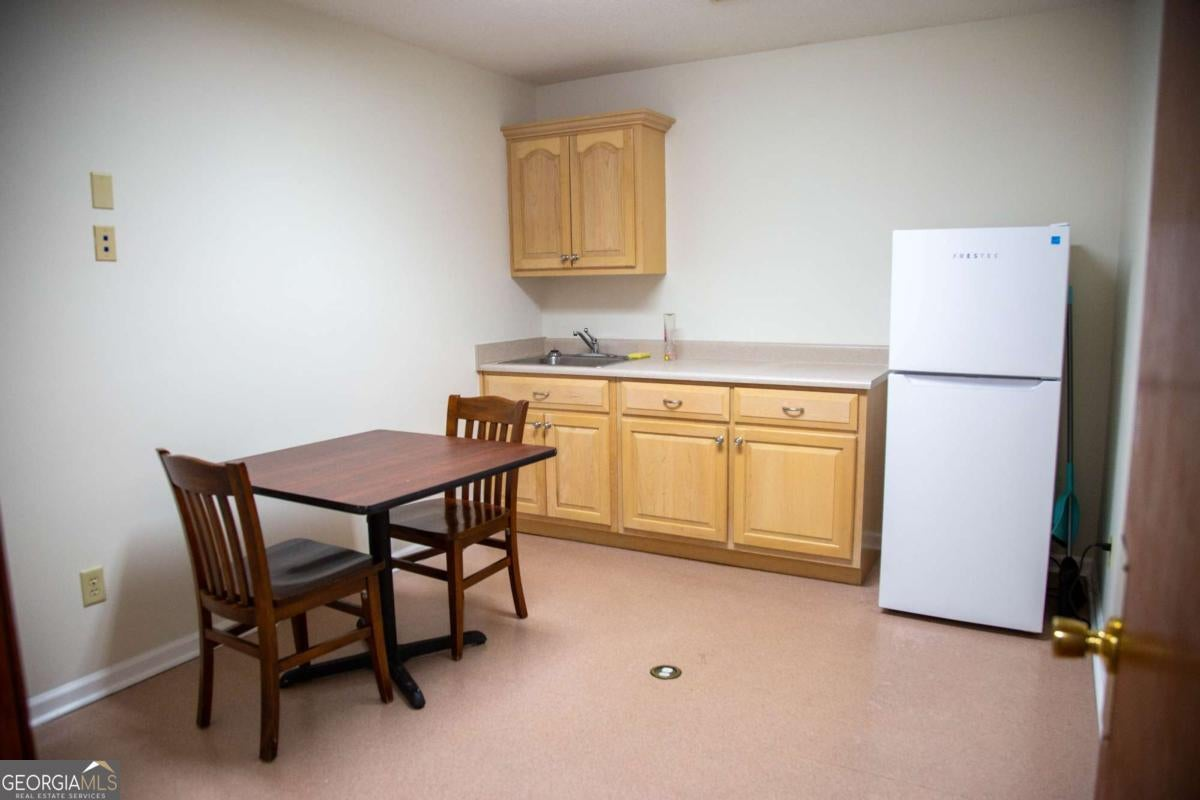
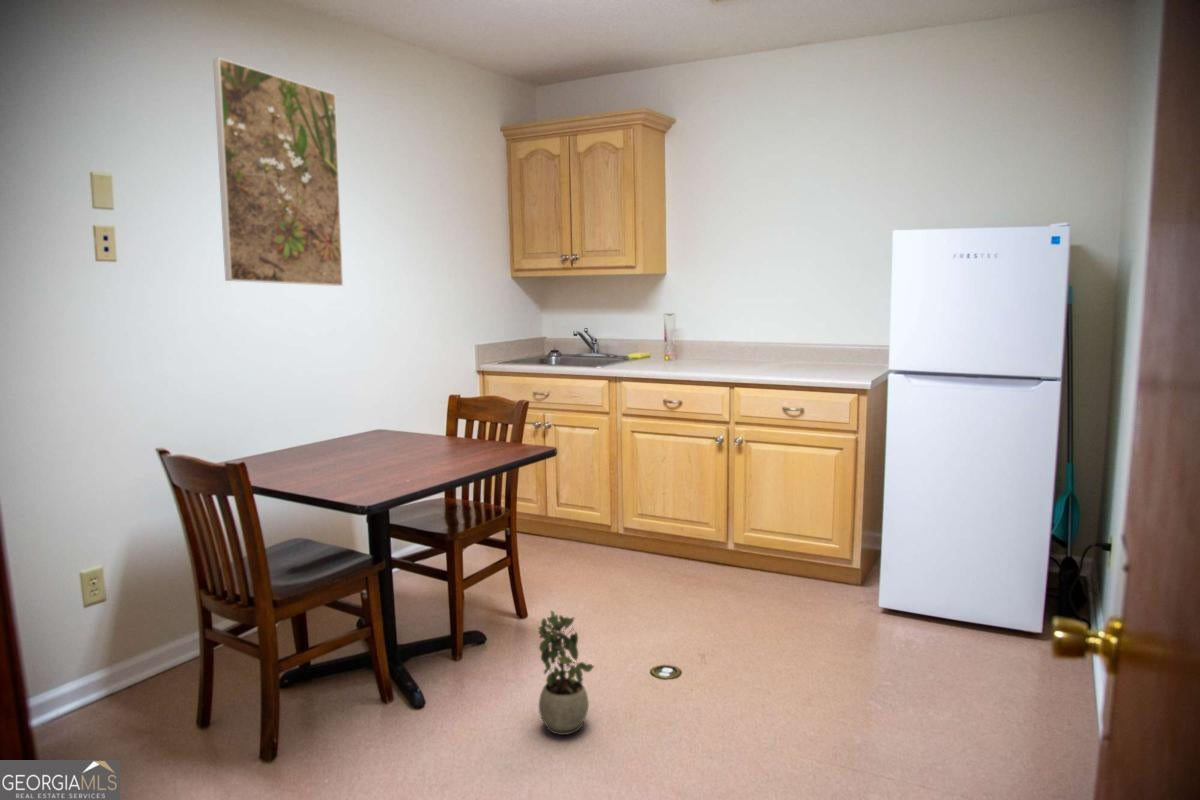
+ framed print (283, 181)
+ potted plant (568, 674)
